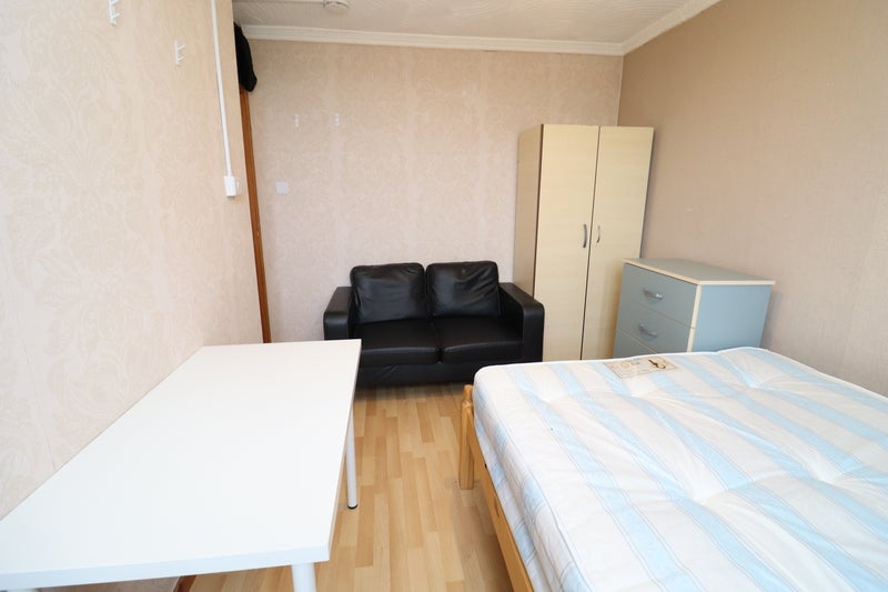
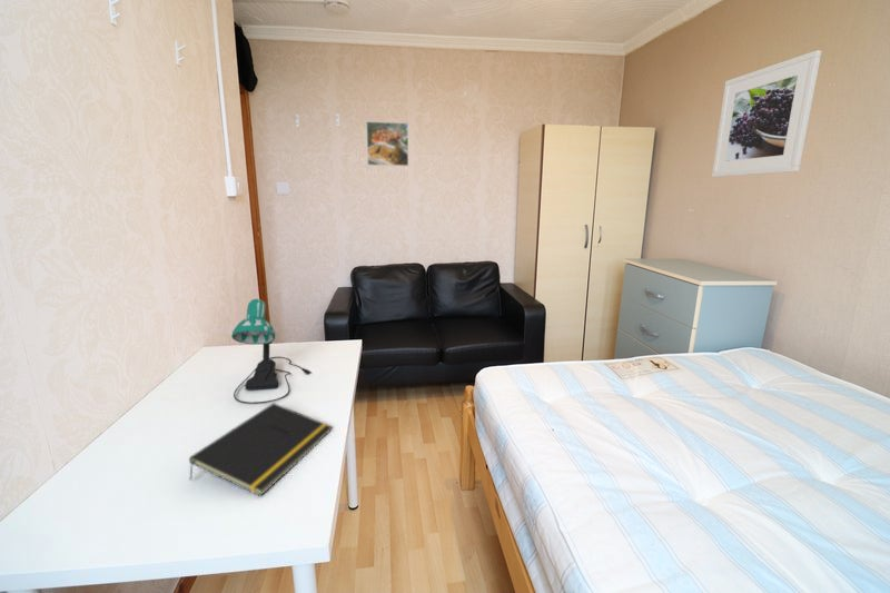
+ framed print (387, 144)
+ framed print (759, 122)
+ desk lamp (274, 337)
+ notepad (267, 443)
